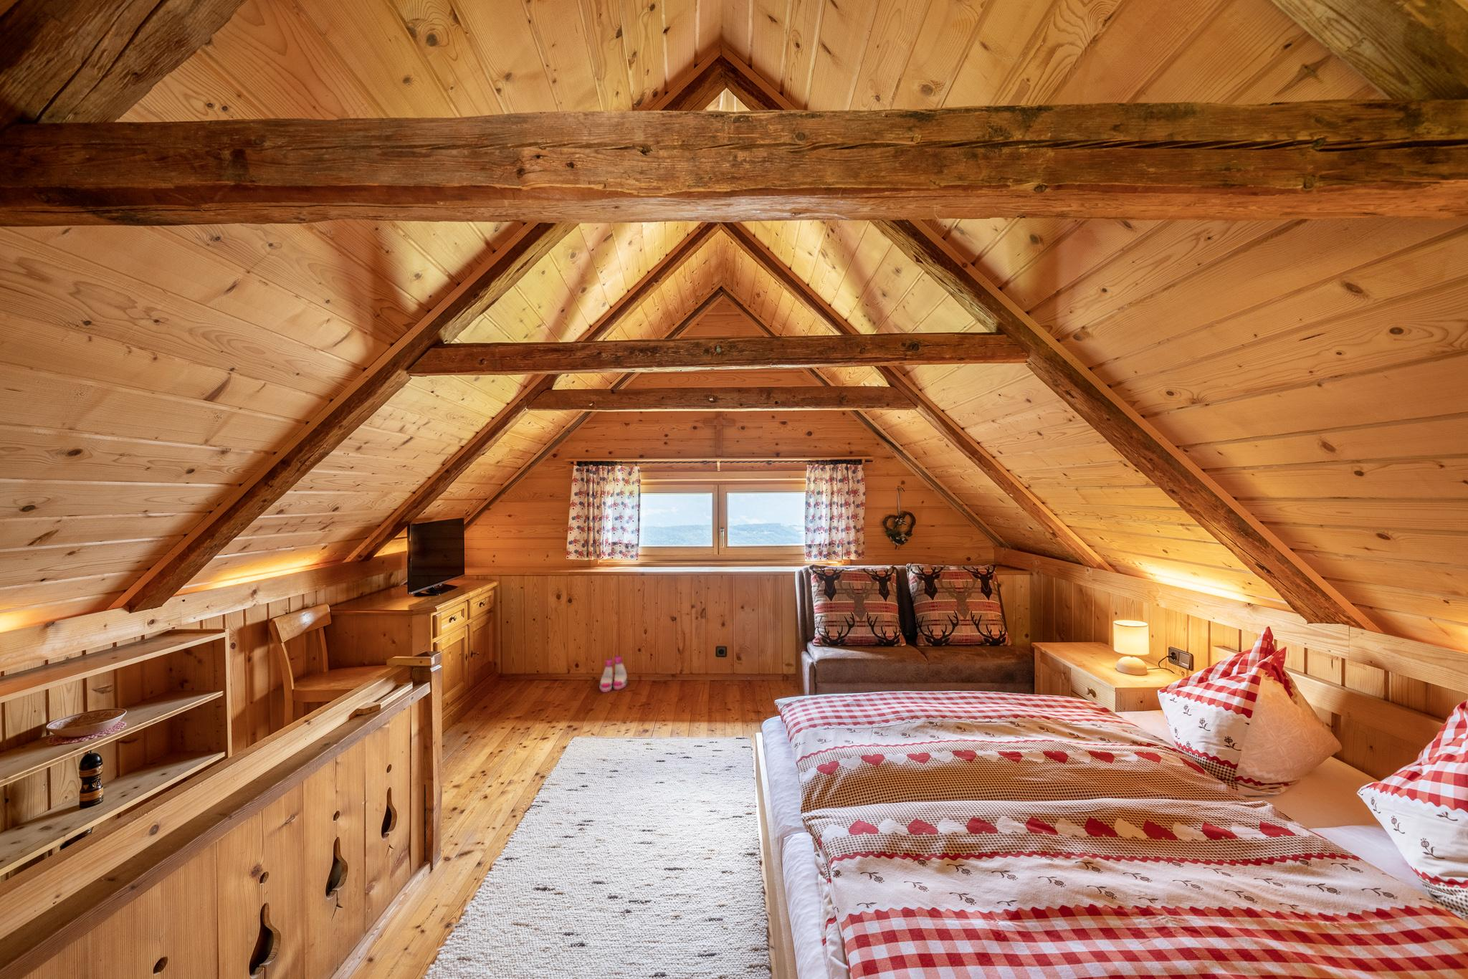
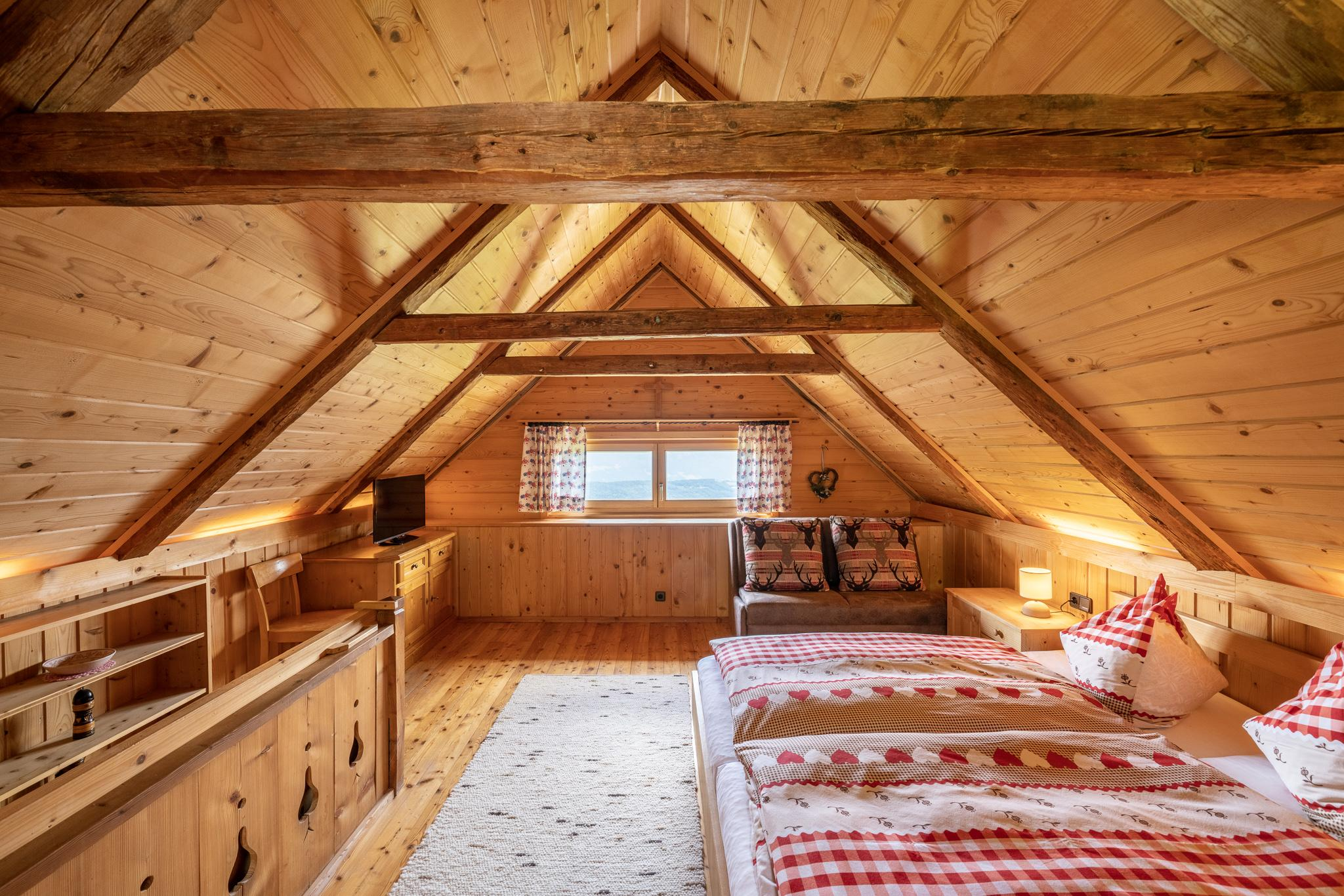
- boots (612, 672)
